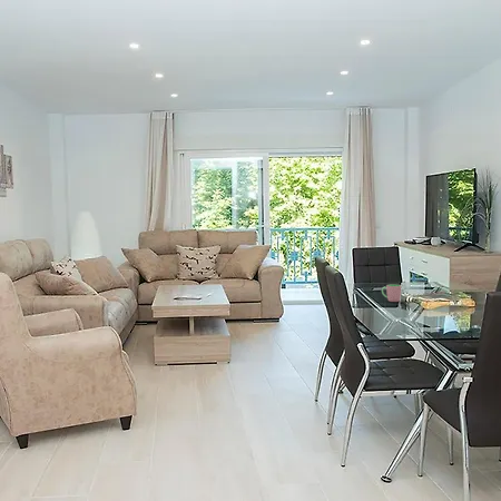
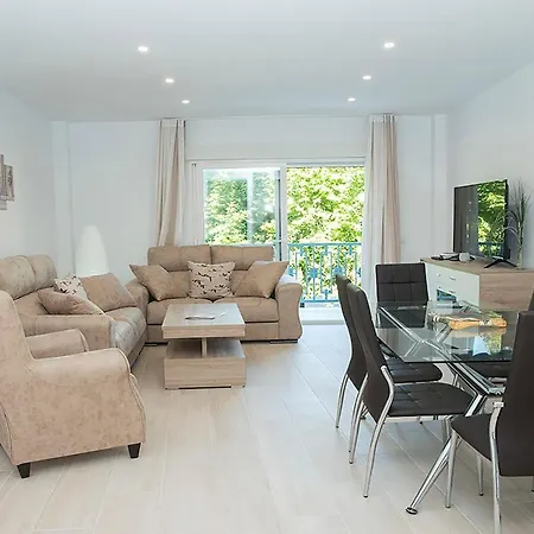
- cup (391, 293)
